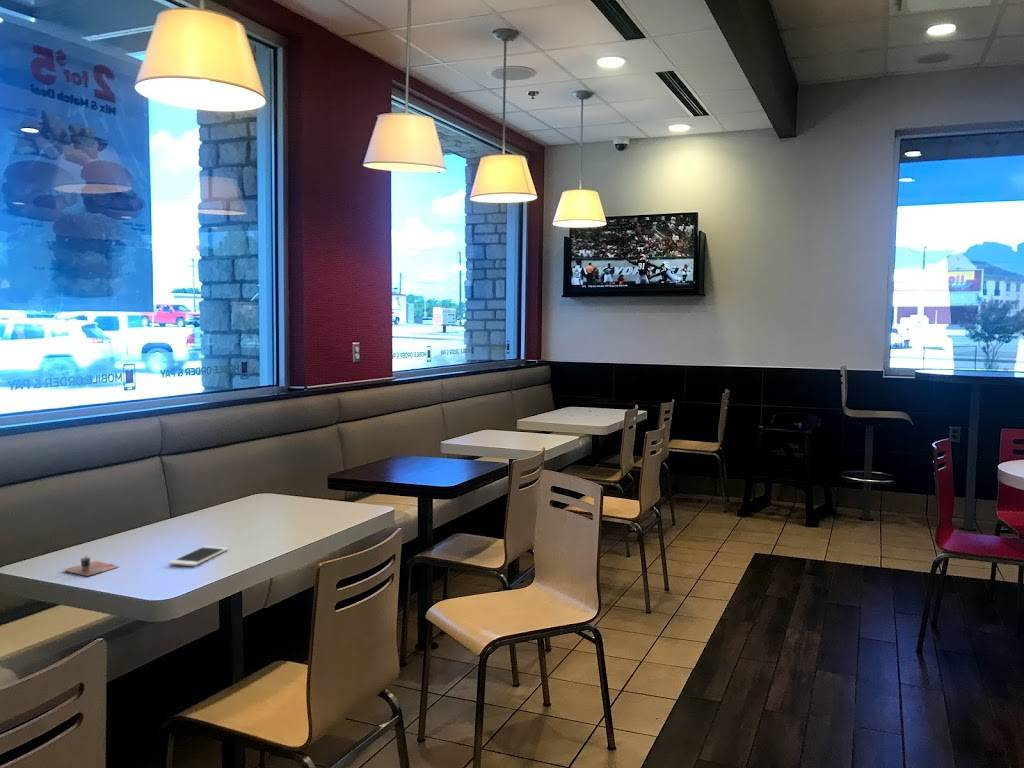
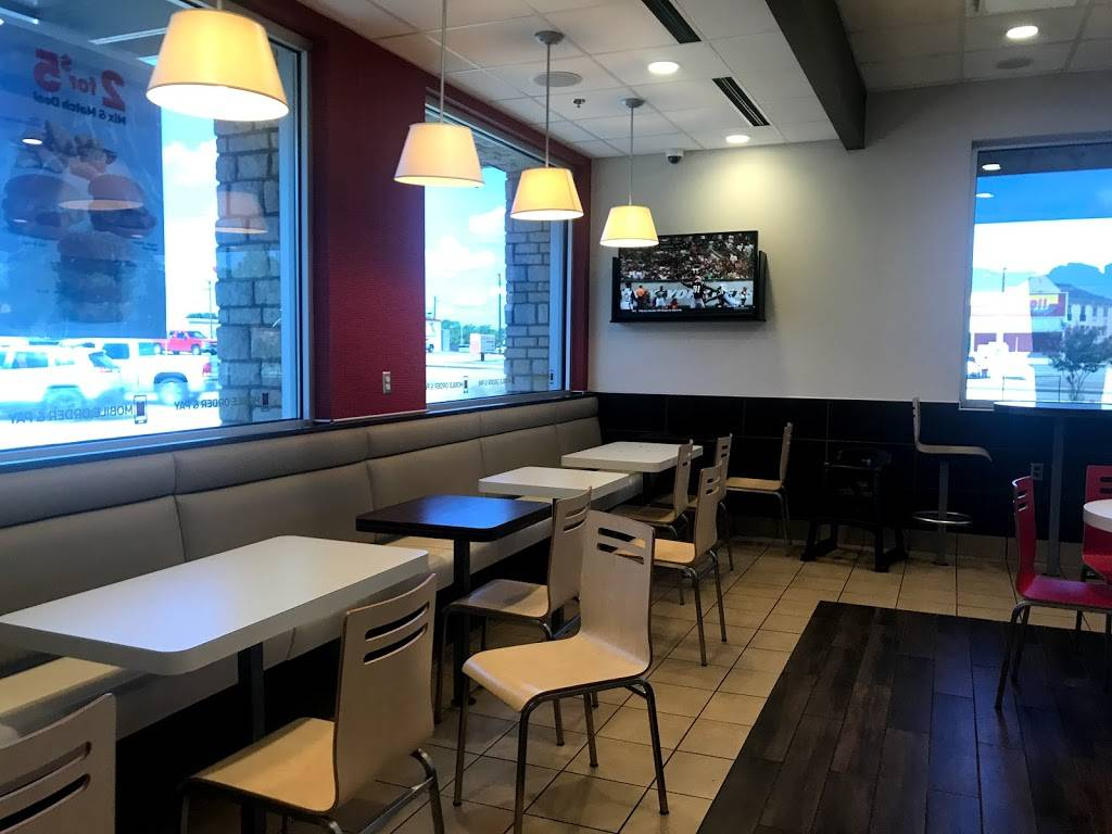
- cup (91, 562)
- cell phone (199, 555)
